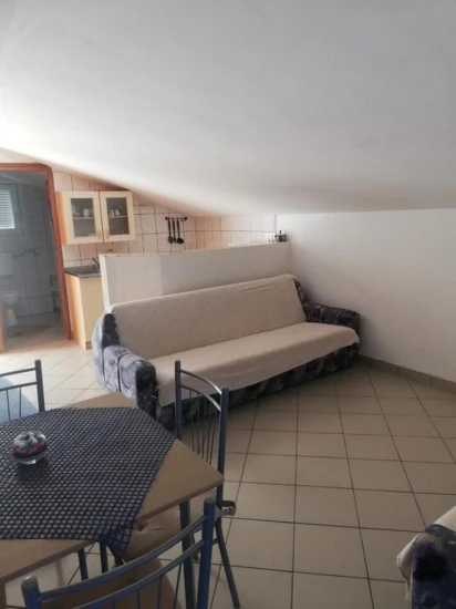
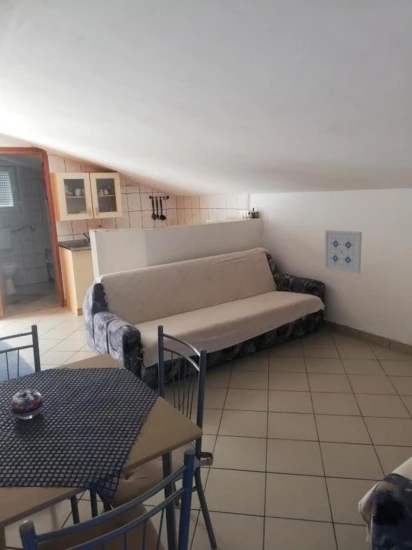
+ wall art (342, 251)
